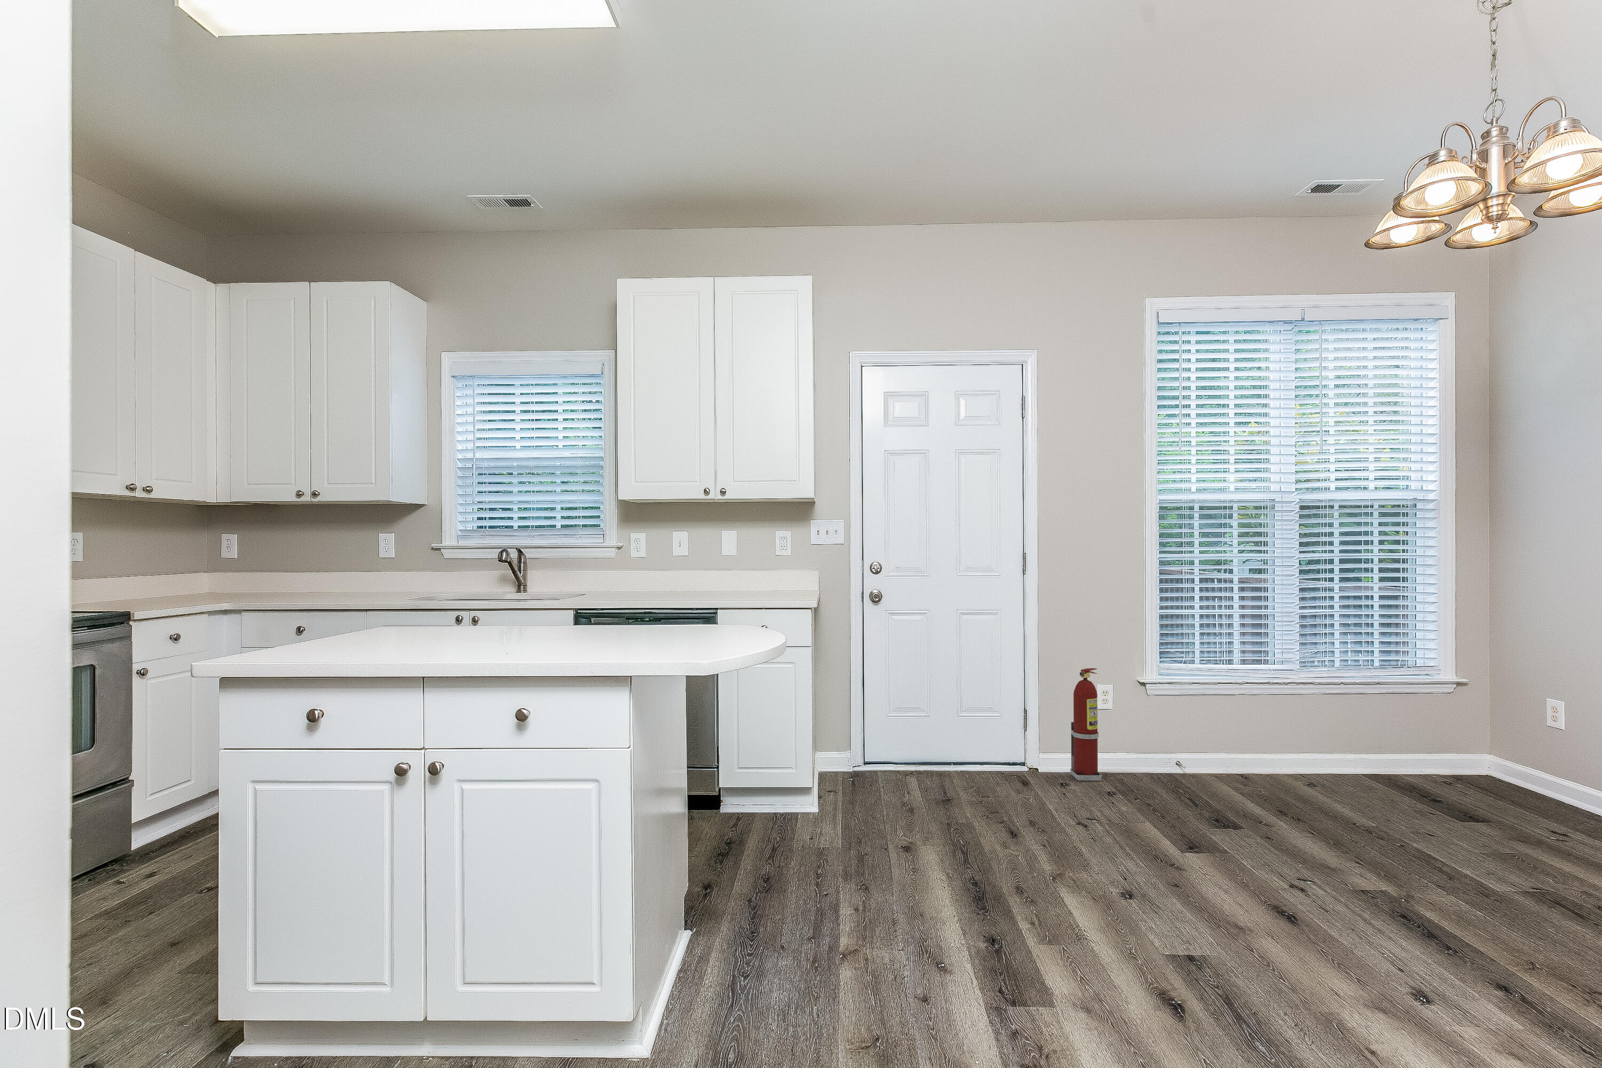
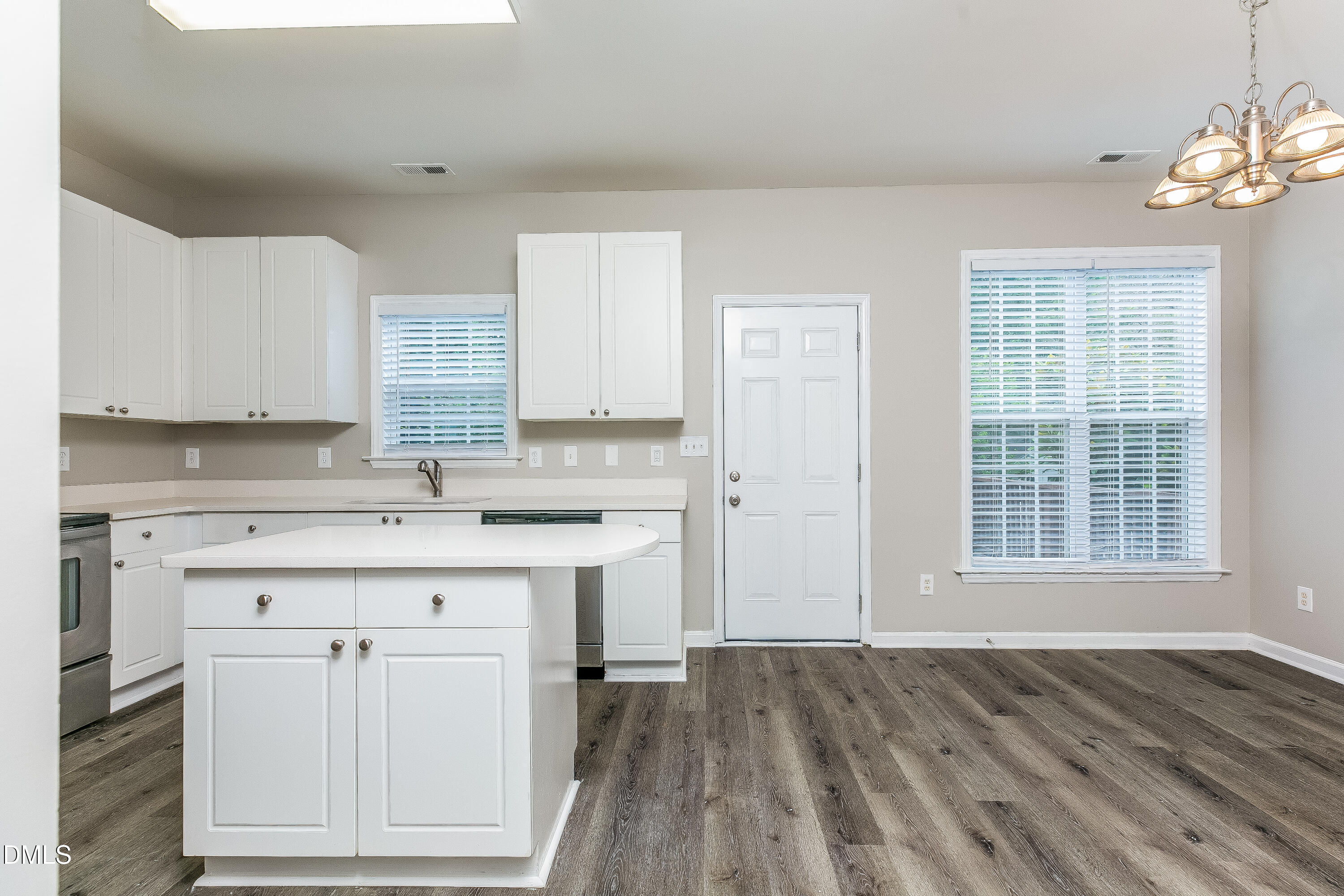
- fire extinguisher (1086, 724)
